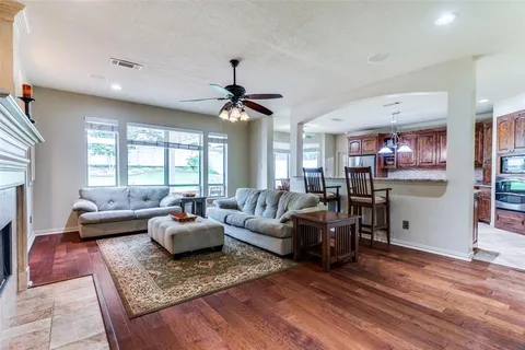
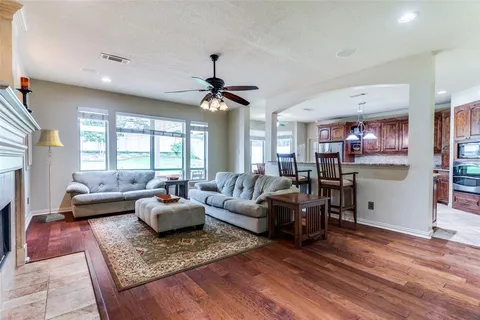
+ floor lamp (50, 174)
